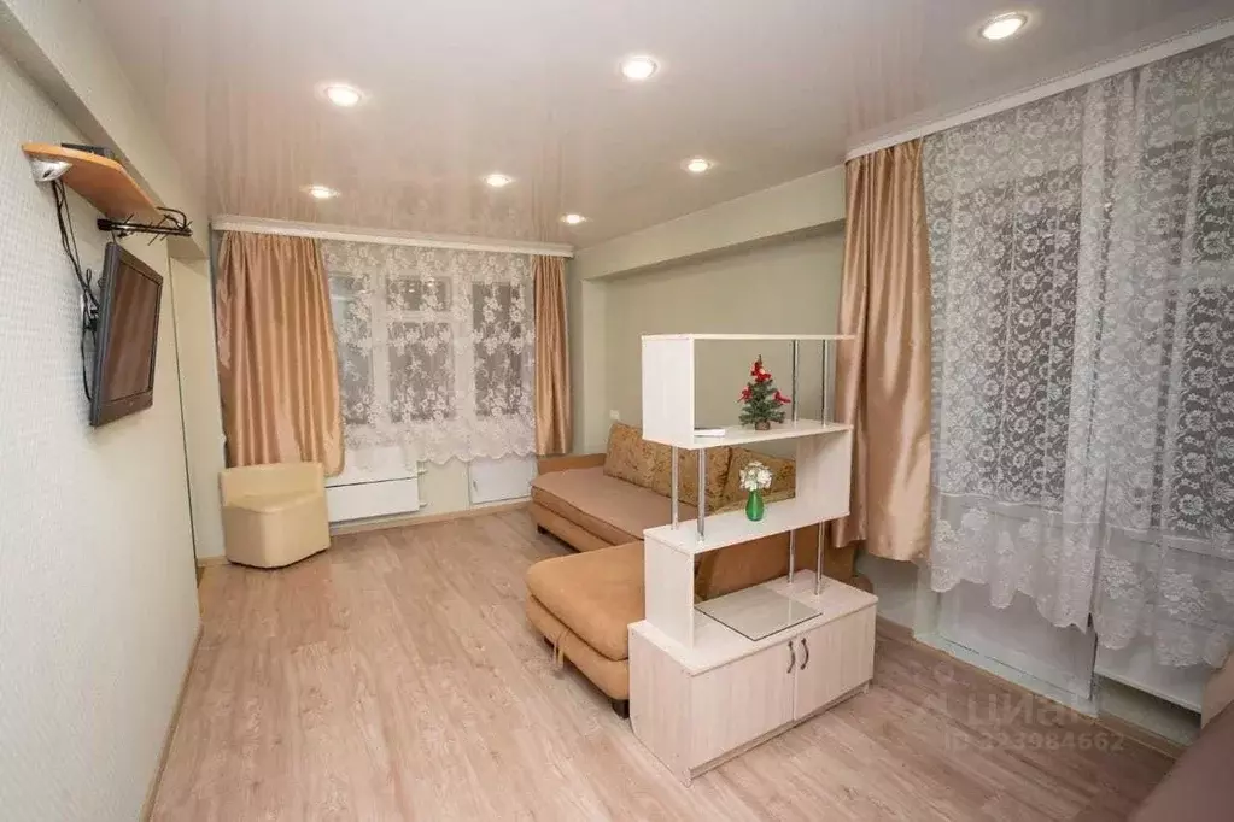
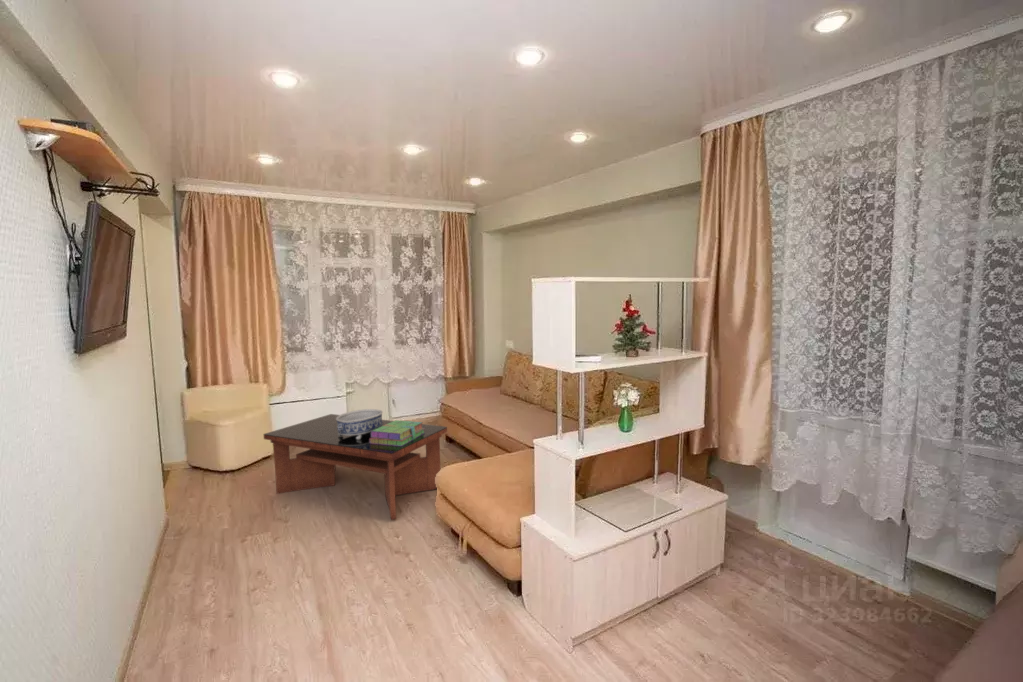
+ stack of books (397, 431)
+ decorative bowl (360, 423)
+ coffee table (358, 460)
